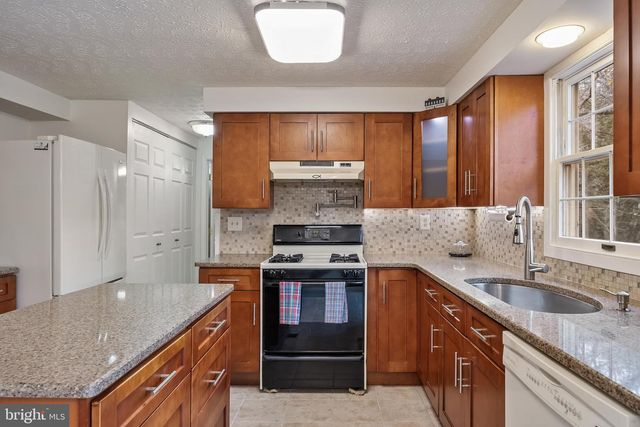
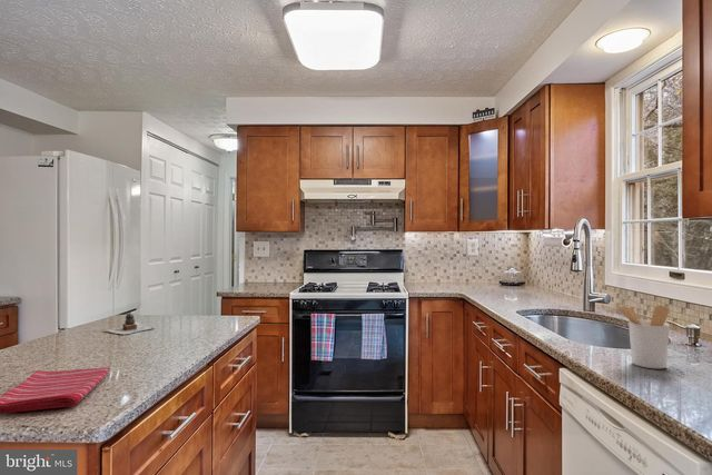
+ utensil holder (640, 333)
+ teapot (129, 320)
+ dish towel (53, 386)
